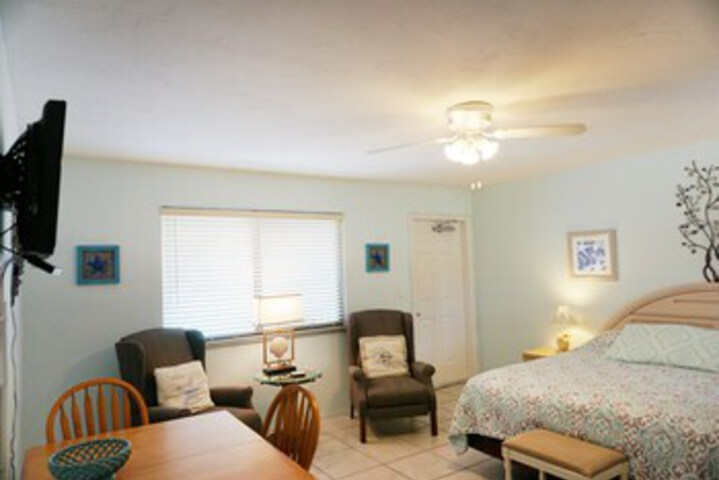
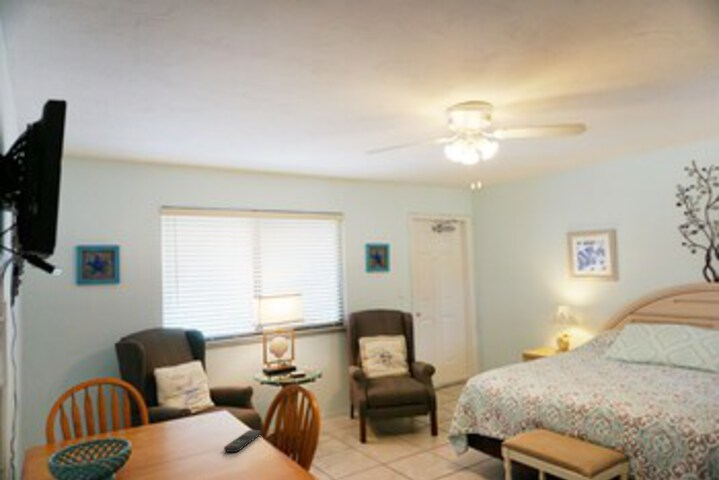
+ remote control (243, 440)
